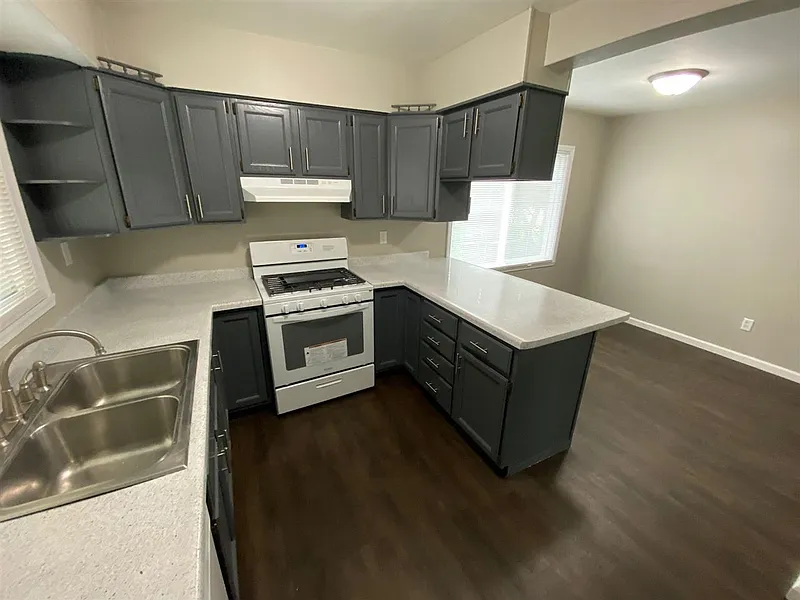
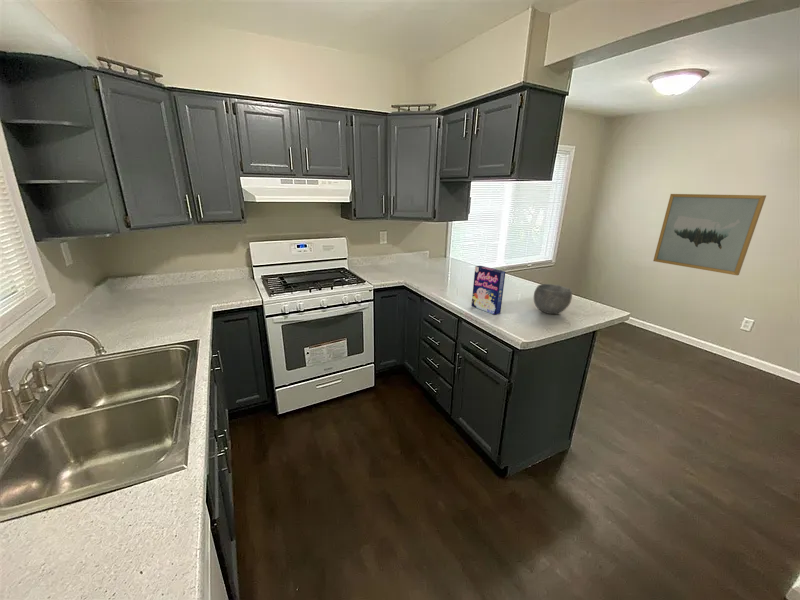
+ wall art (702, 232)
+ cereal box (487, 289)
+ bowl (551, 300)
